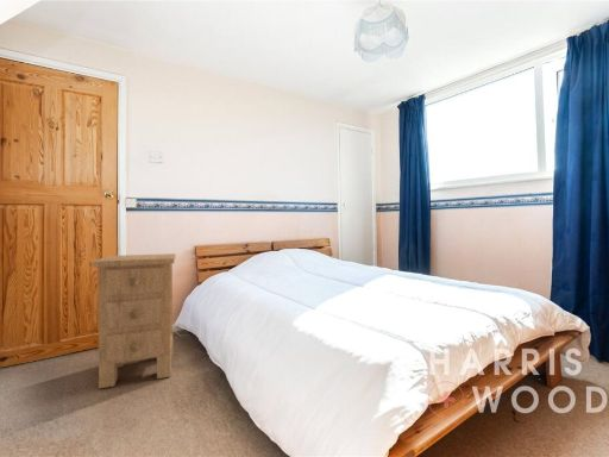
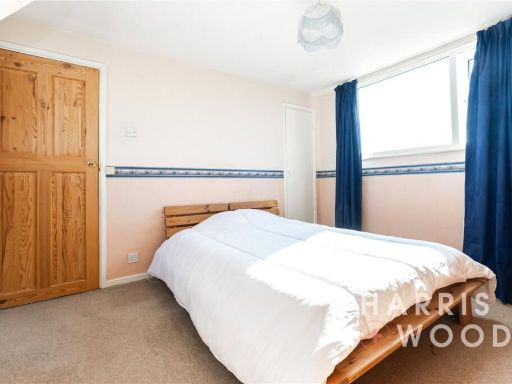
- nightstand (139, 313)
